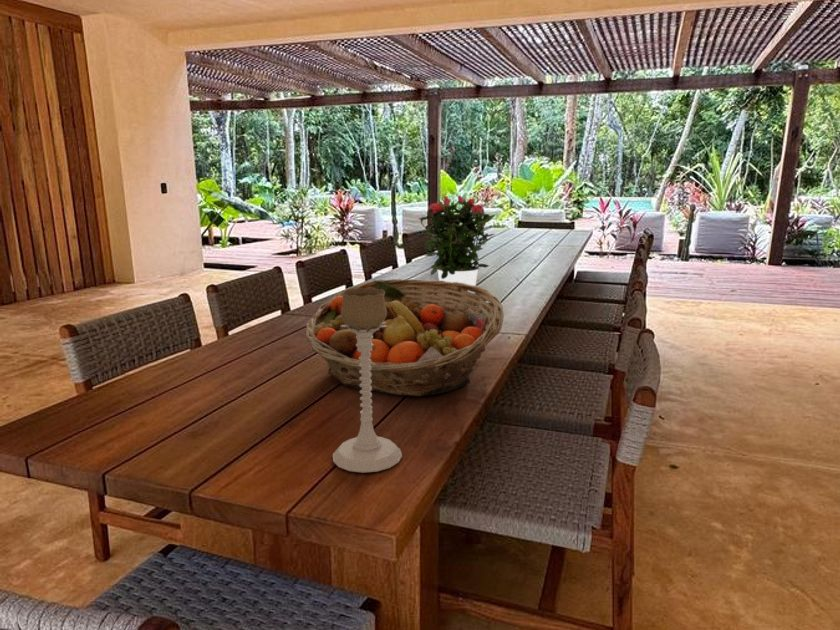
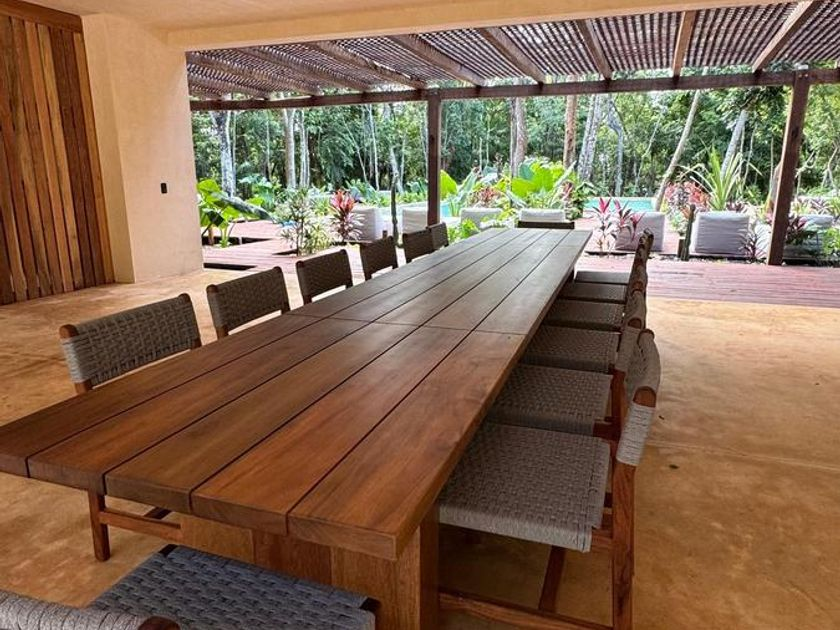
- fruit basket (403, 332)
- potted flower (457, 252)
- candle holder (365, 376)
